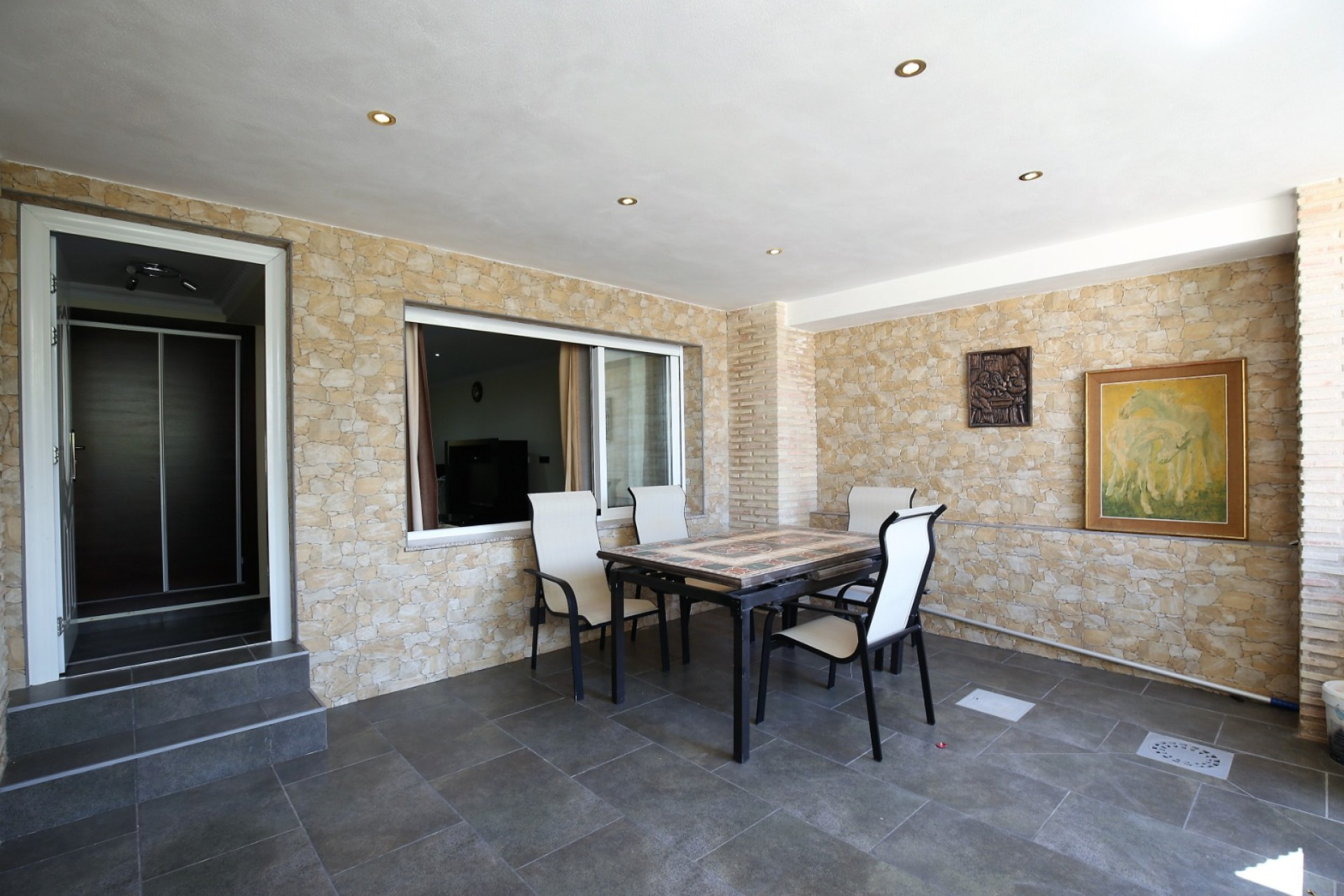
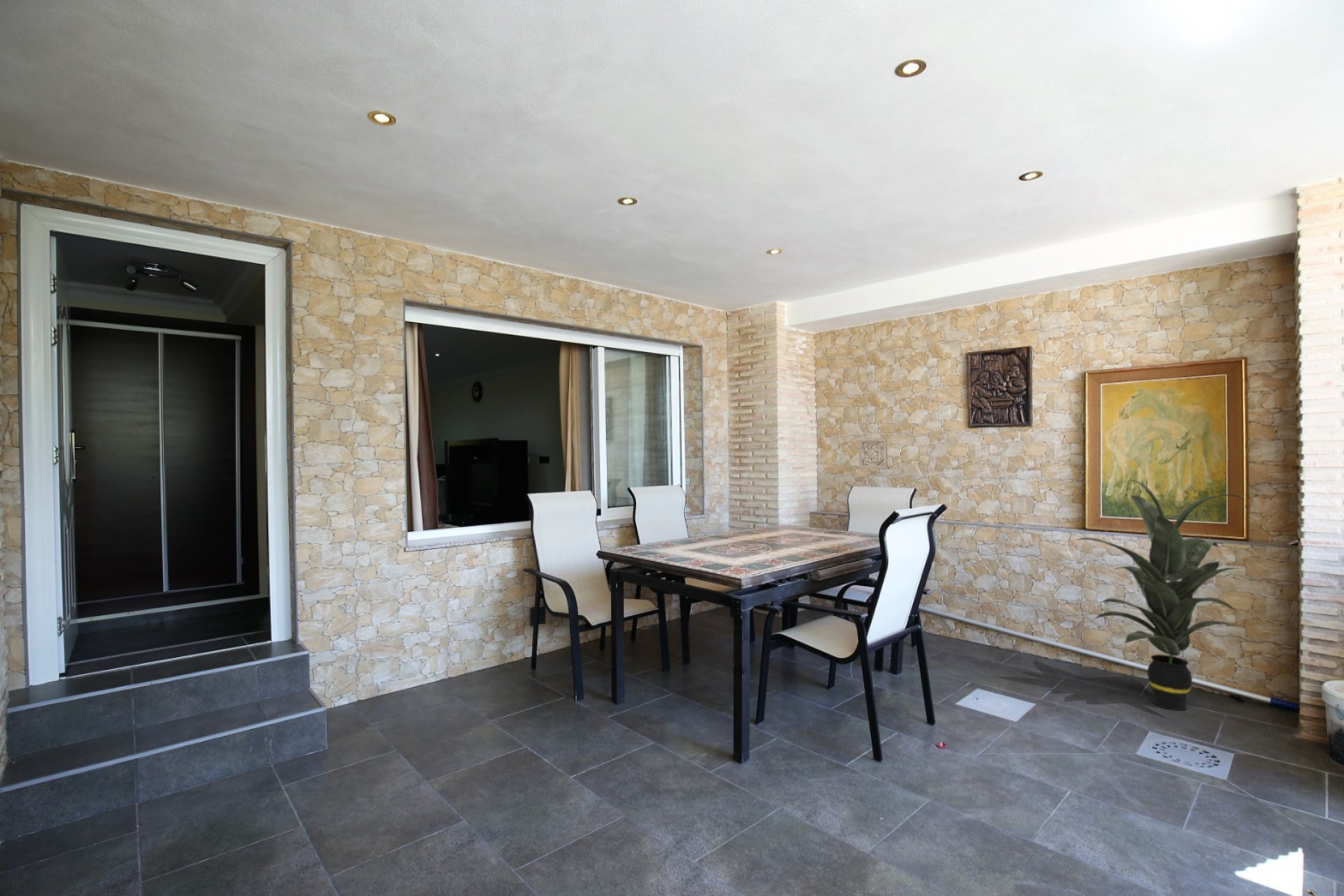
+ indoor plant (1160, 591)
+ wall ornament (873, 454)
